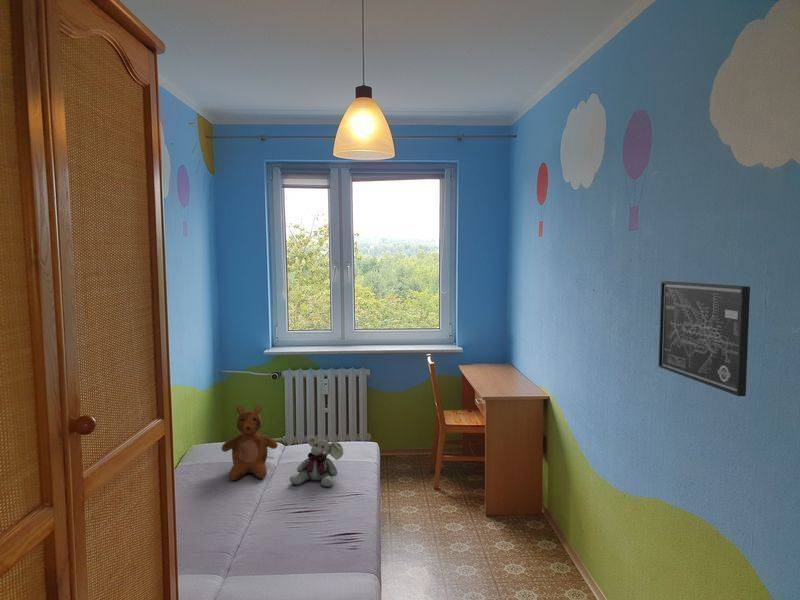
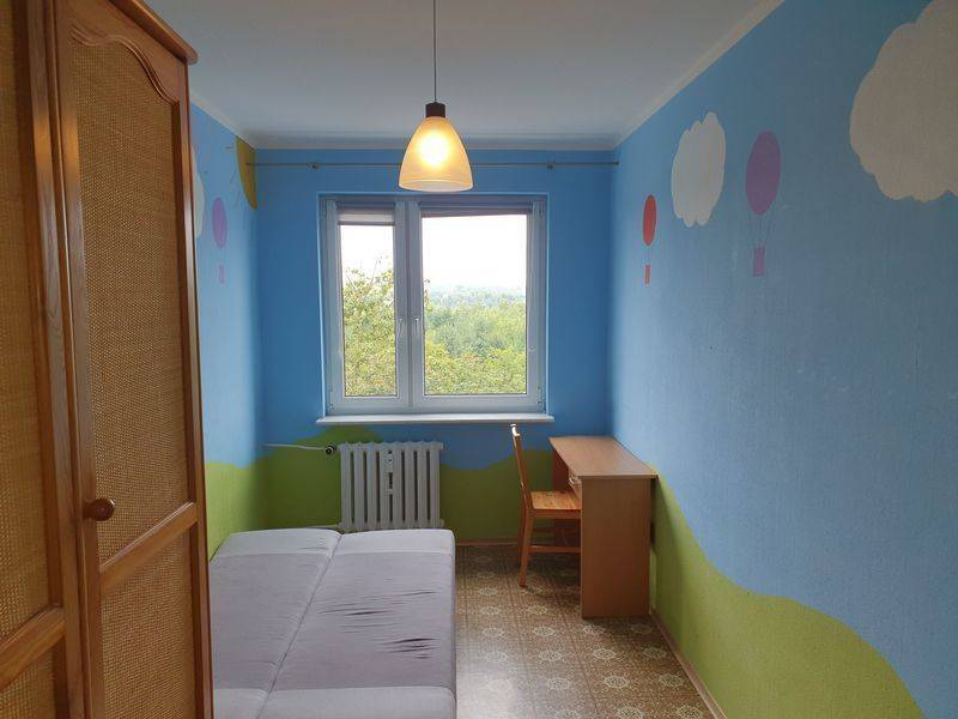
- plush elephant (319, 458)
- teddy bear (248, 440)
- wall art (698, 331)
